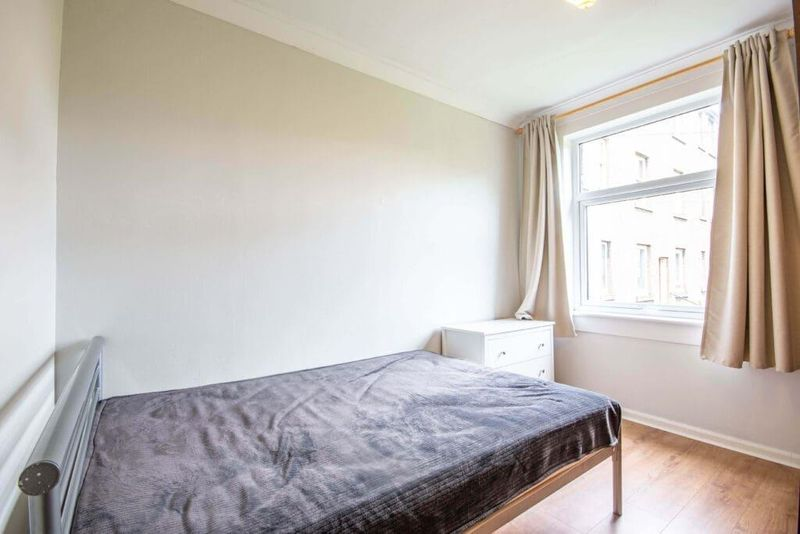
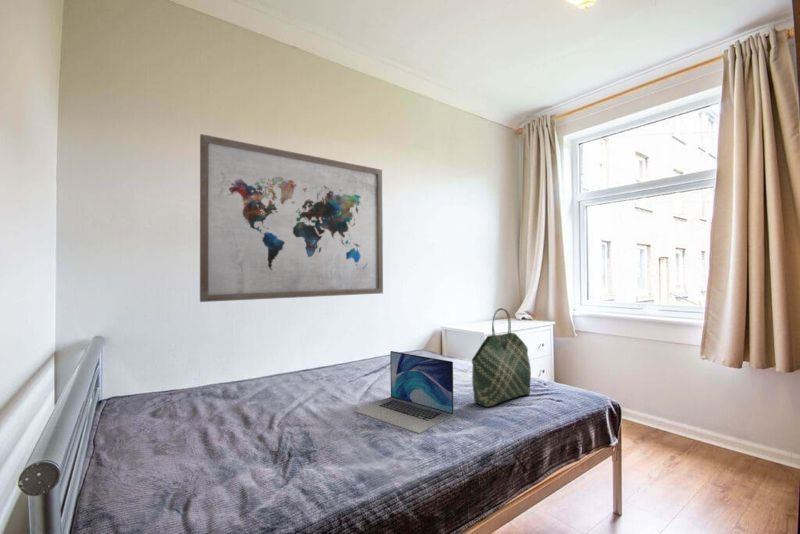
+ laptop (403, 387)
+ tote bag (501, 353)
+ wall art (304, 225)
